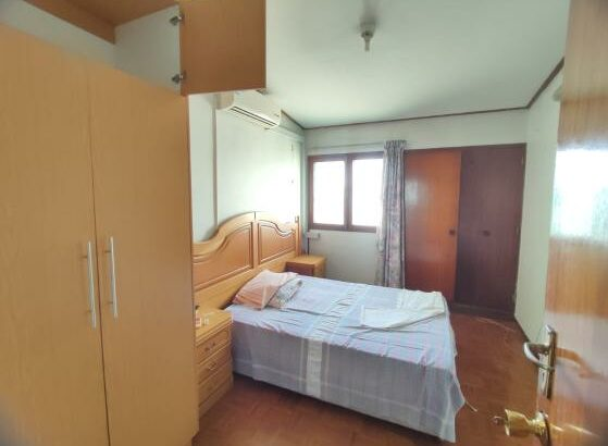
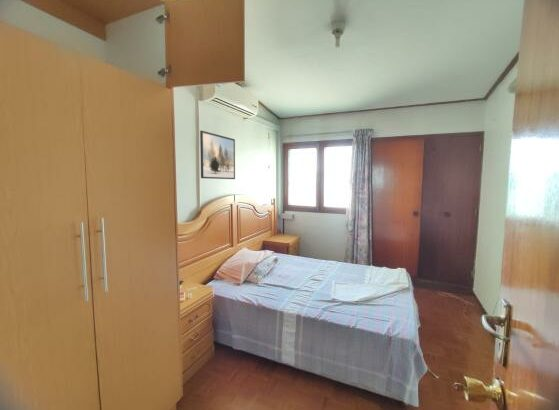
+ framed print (219, 157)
